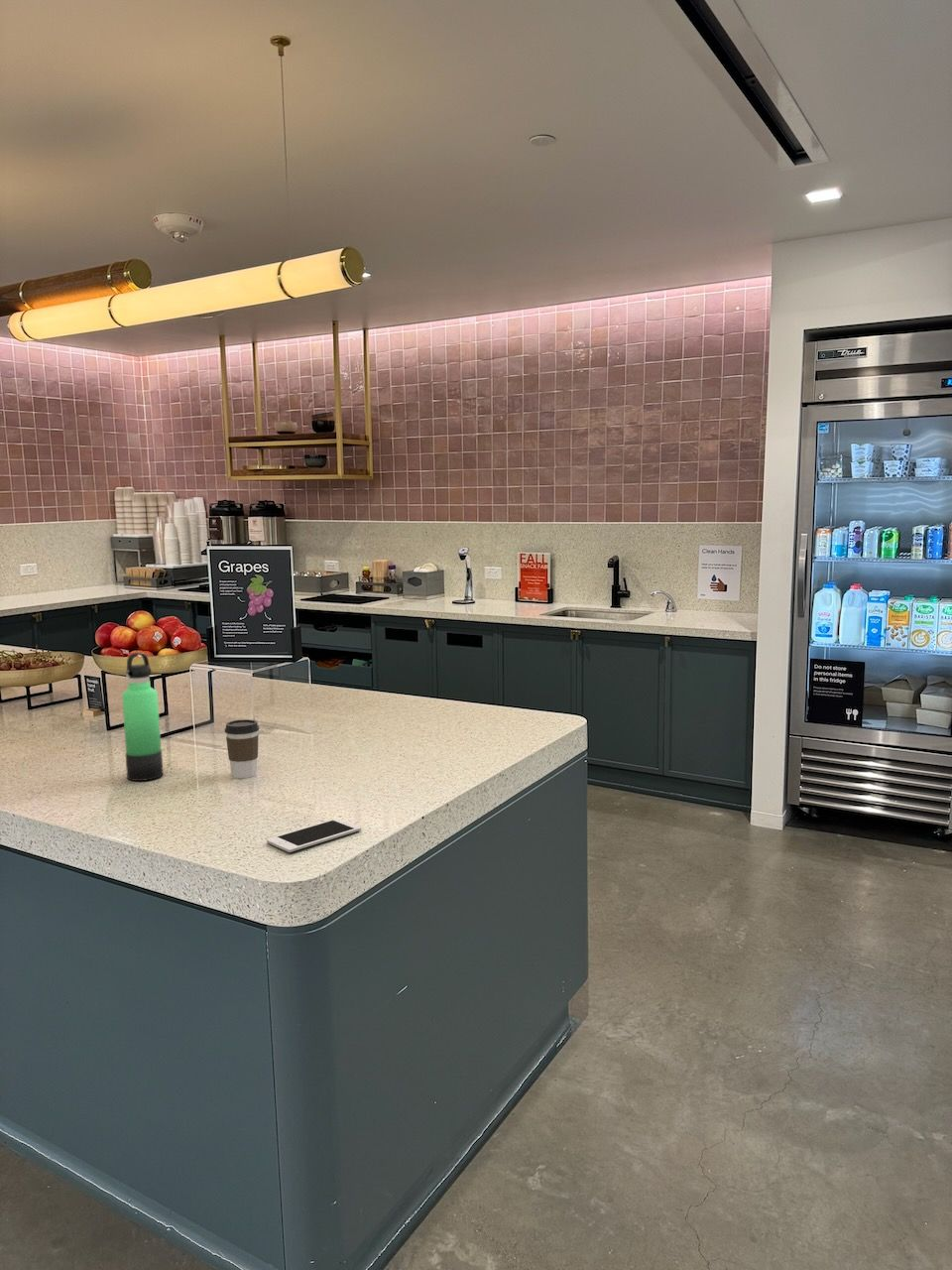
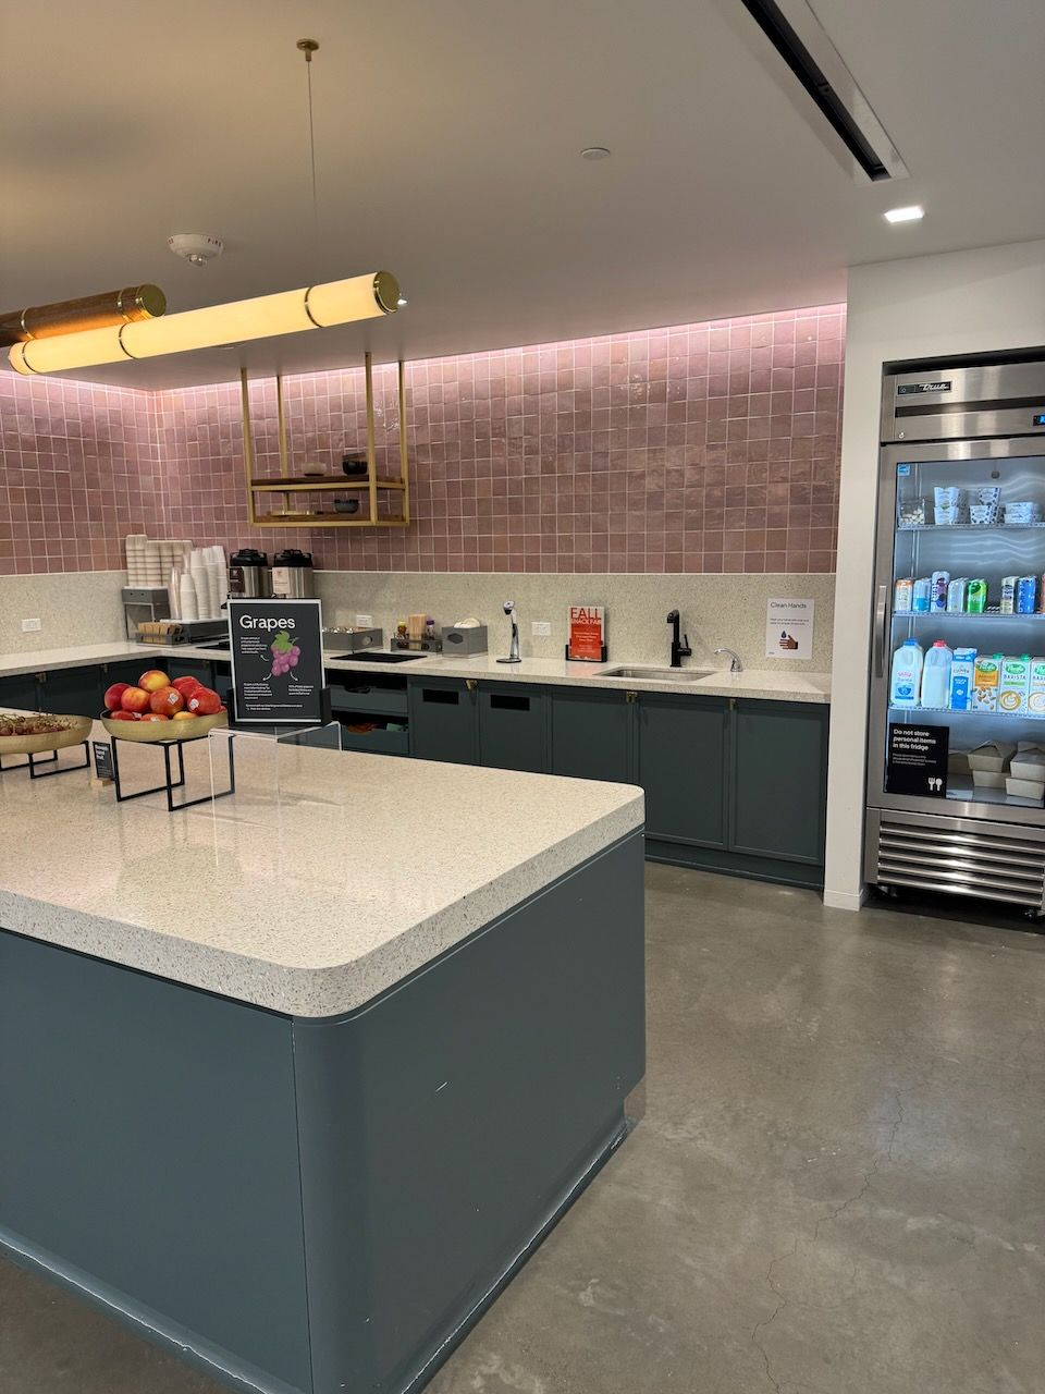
- coffee cup (243, 748)
- cell phone (314, 834)
- thermos bottle (141, 714)
